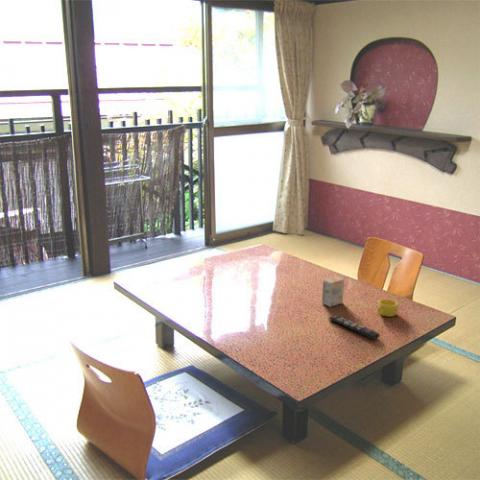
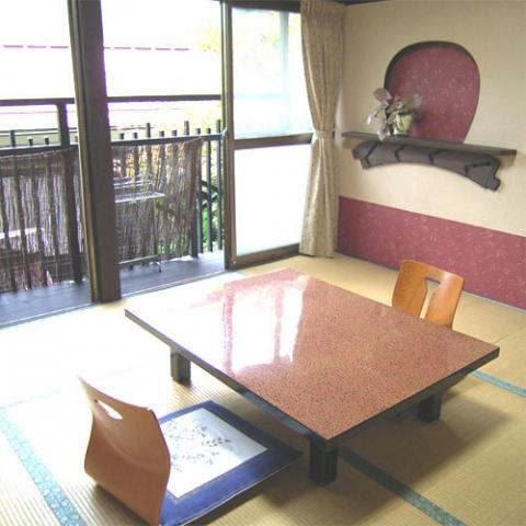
- remote control (353, 326)
- cup (385, 308)
- tea box (333, 291)
